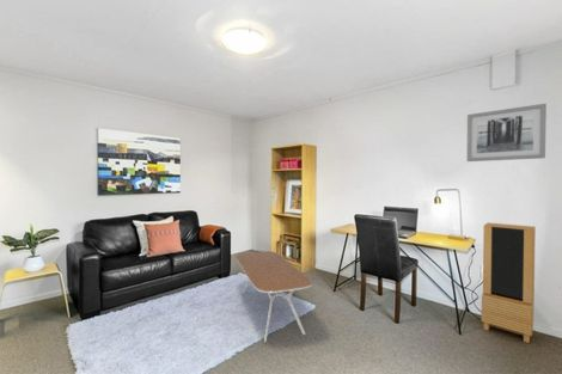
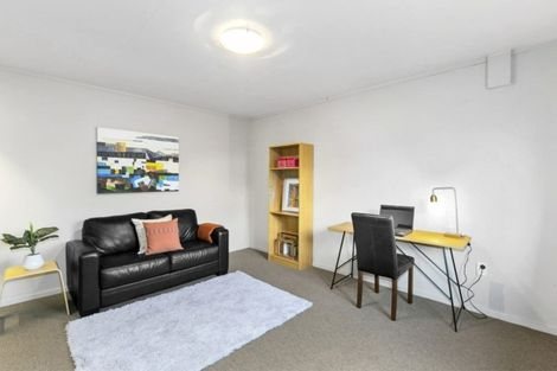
- wall art (503, 134)
- coffee table (268, 288)
- storage cabinet (507, 278)
